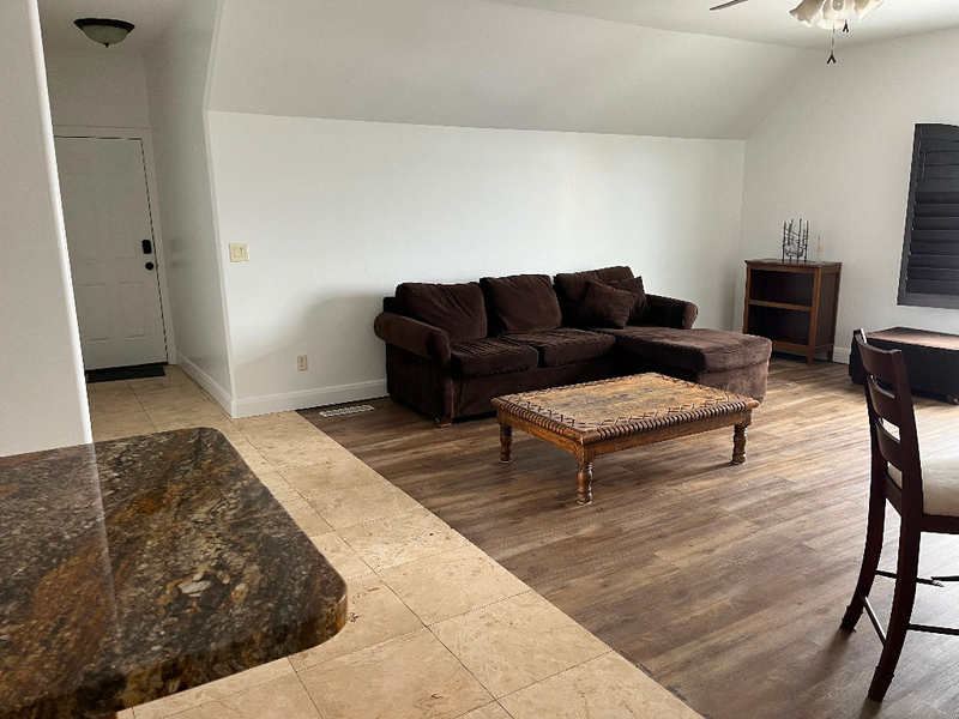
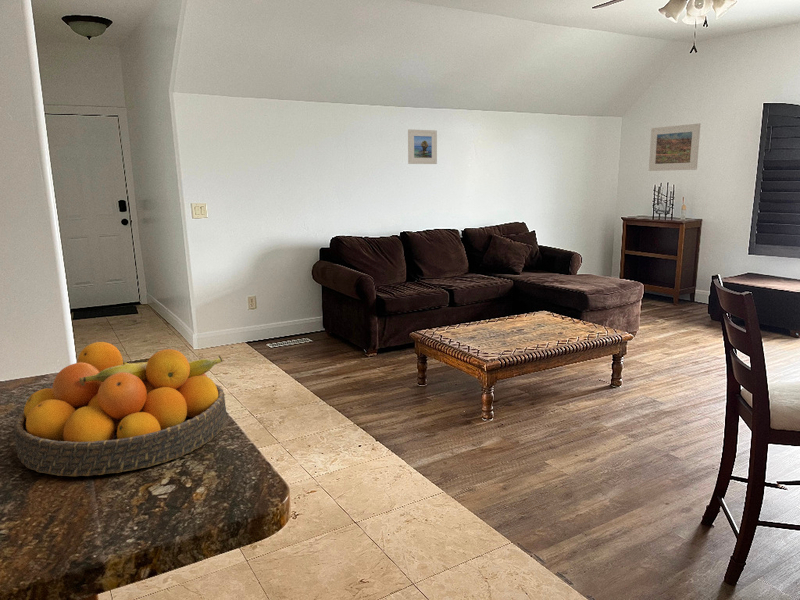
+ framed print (673, 148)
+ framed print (422, 147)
+ fruit bowl (124, 392)
